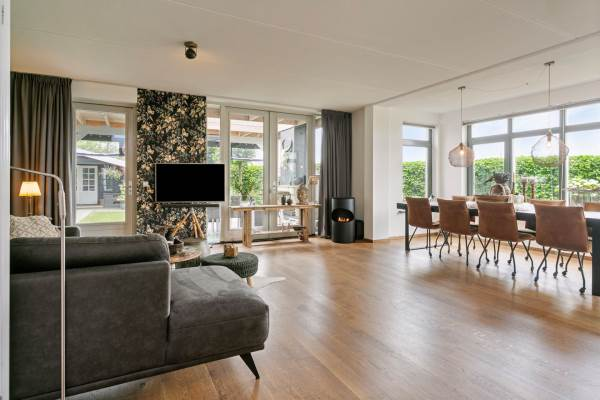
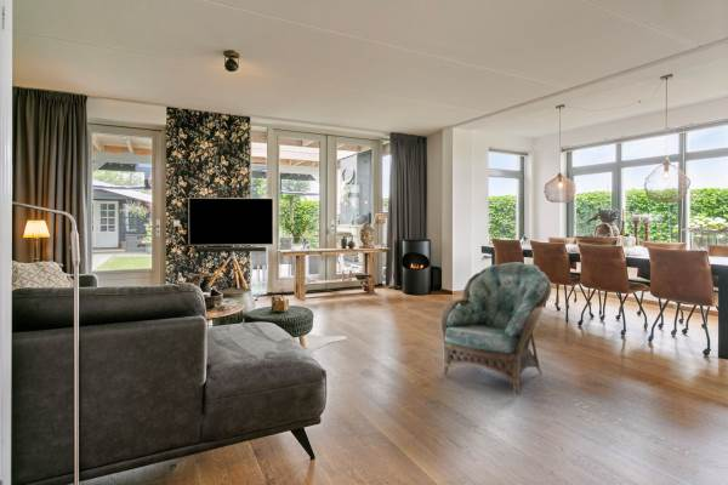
+ armchair (496, 318)
